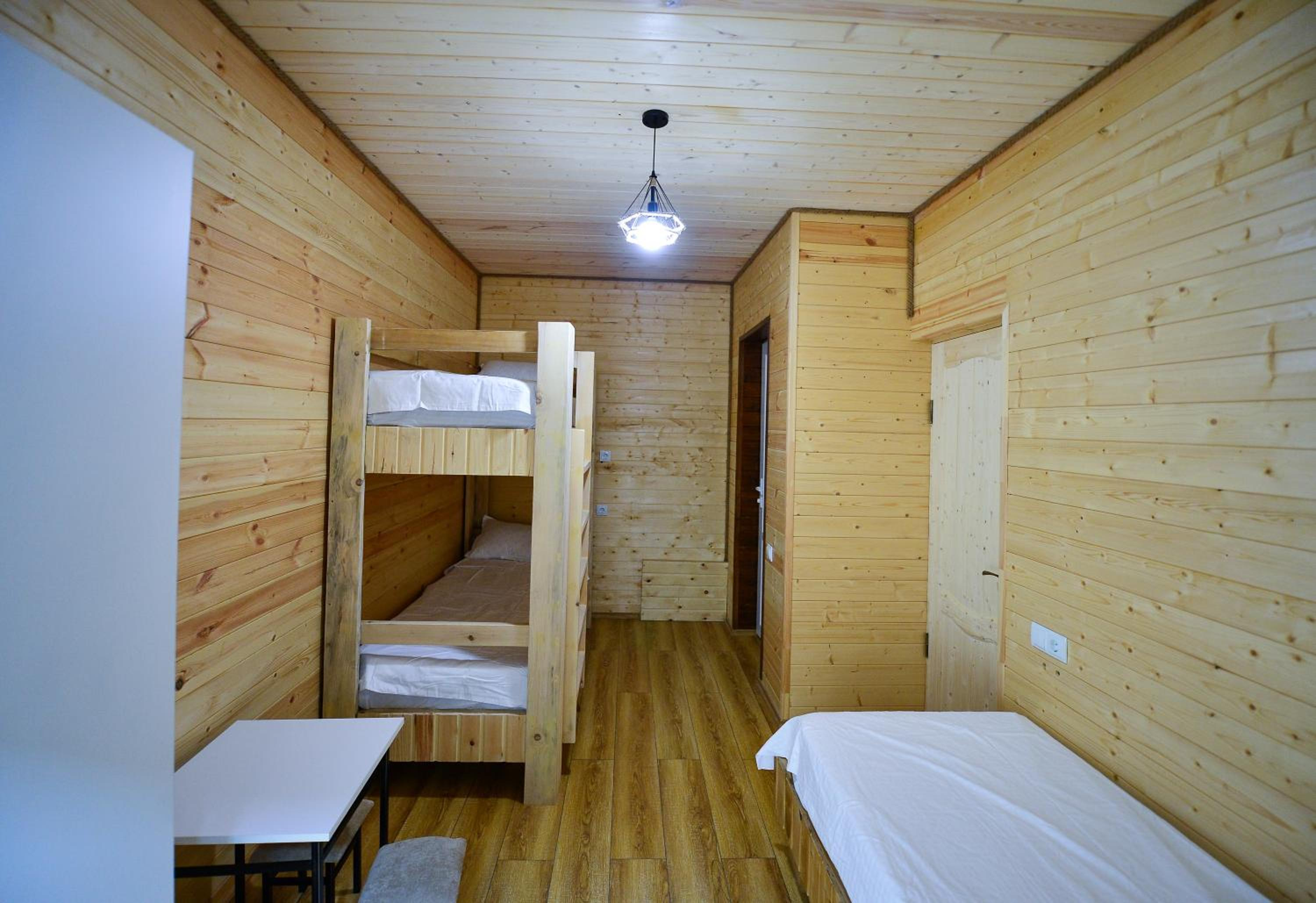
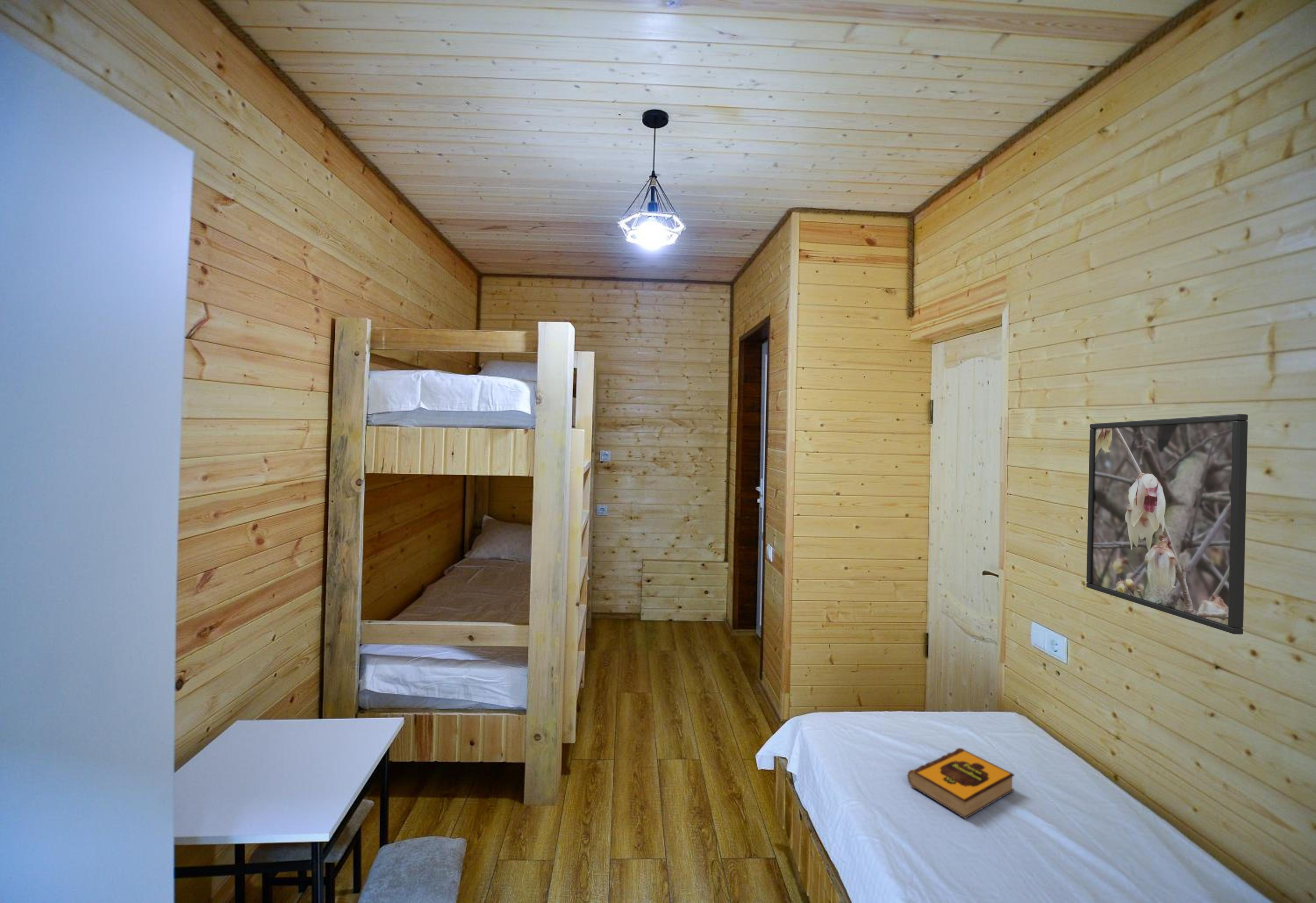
+ hardback book (960, 779)
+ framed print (1155, 513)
